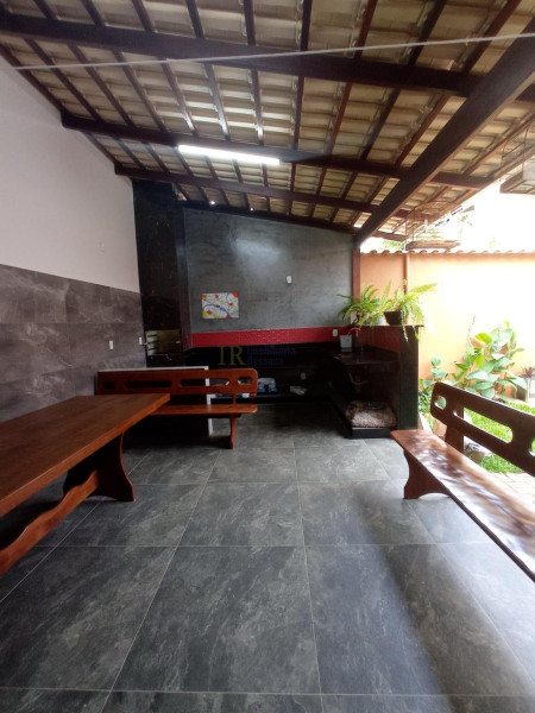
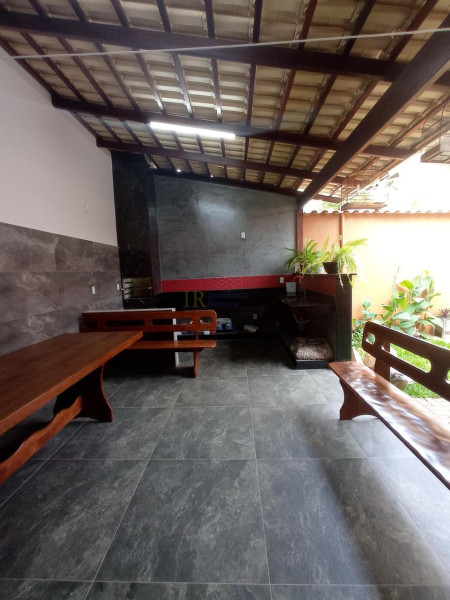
- wall art (220, 305)
